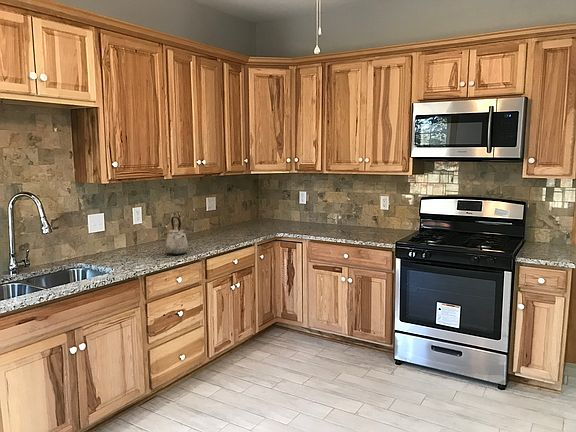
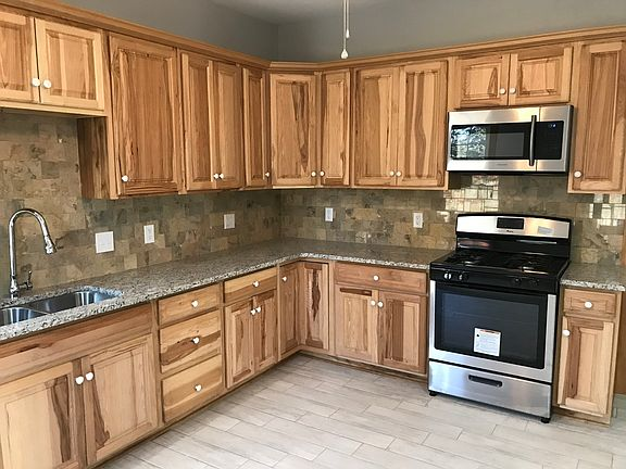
- kettle (177, 235)
